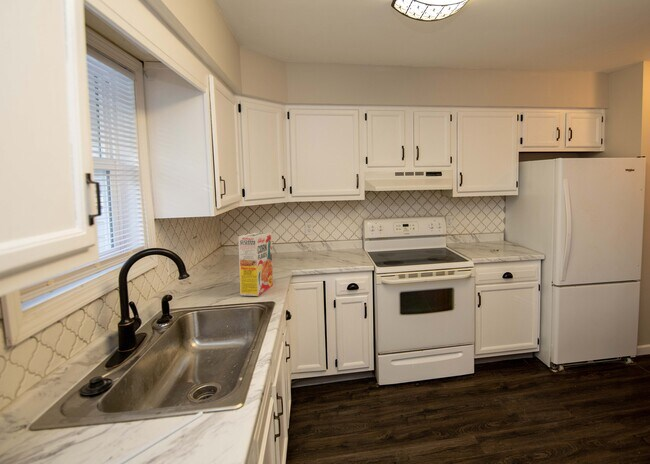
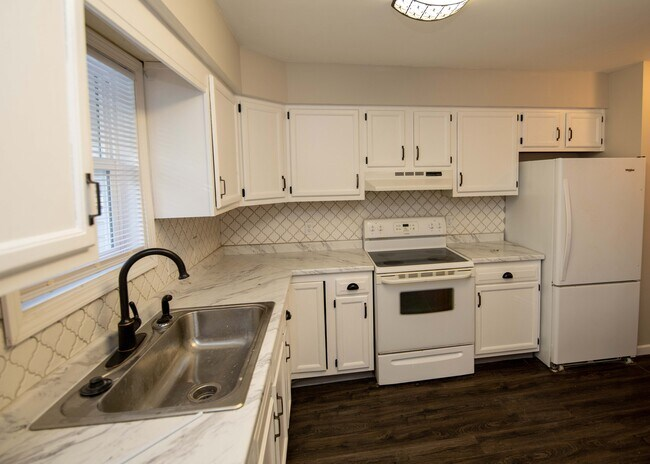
- cereal box (256, 262)
